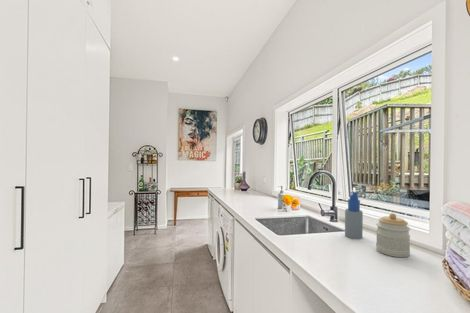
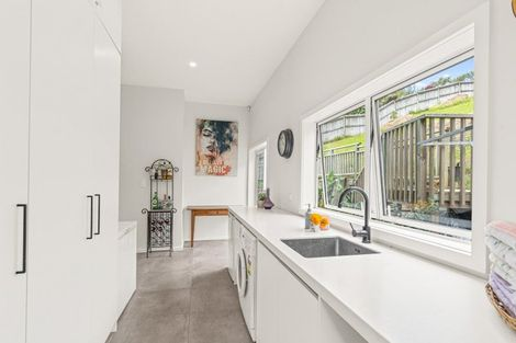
- jar (392, 232)
- spray bottle (353, 213)
